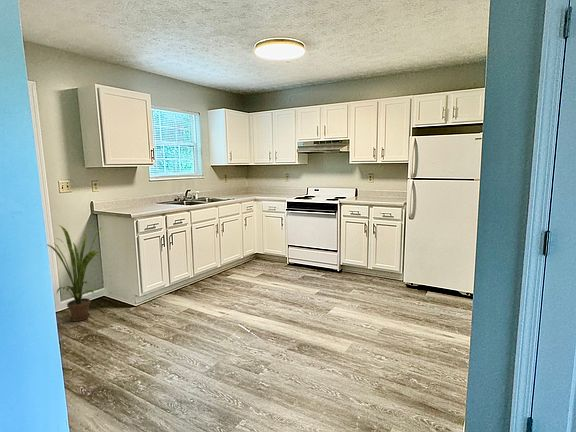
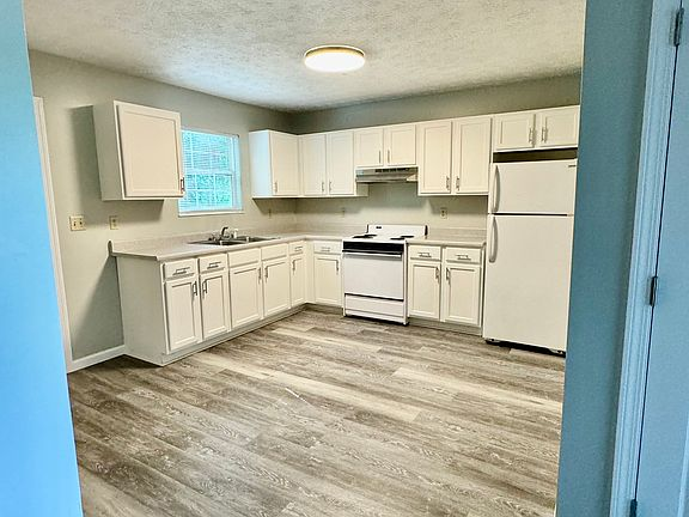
- house plant (70, 273)
